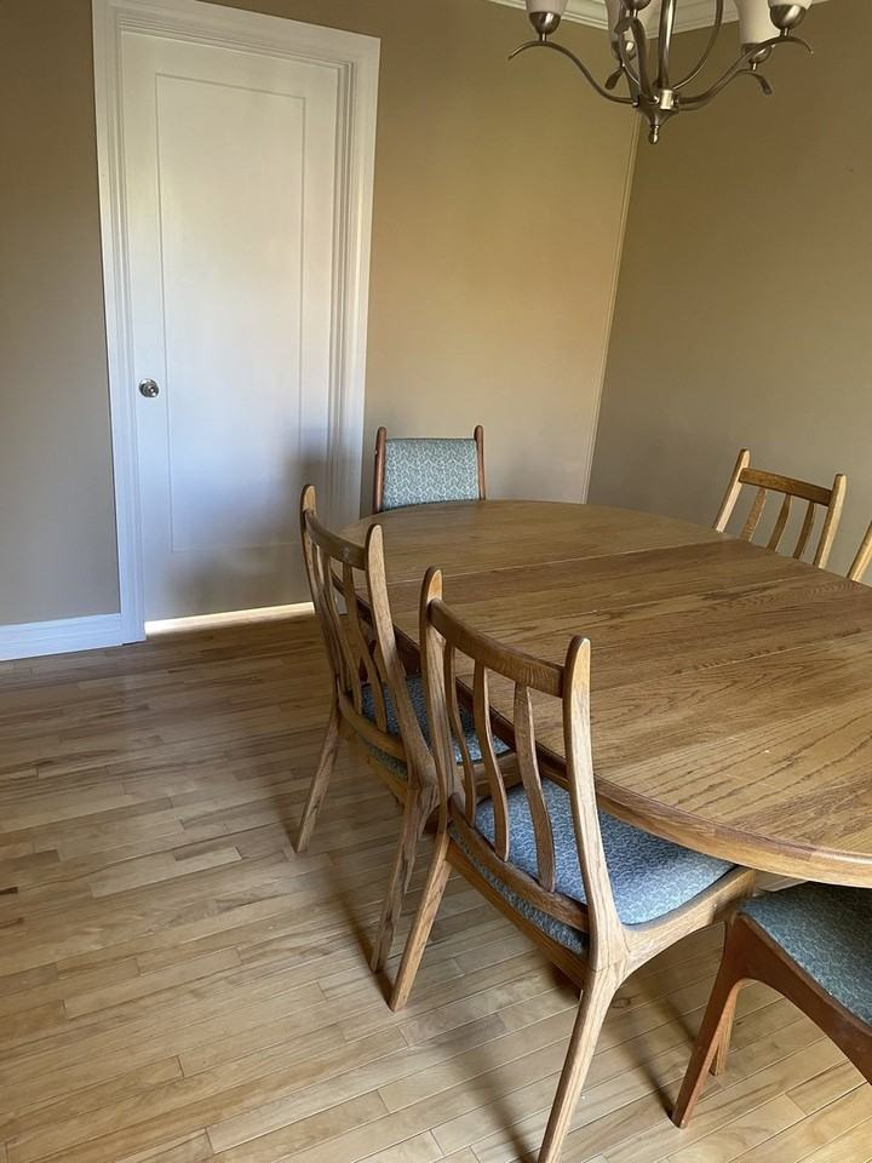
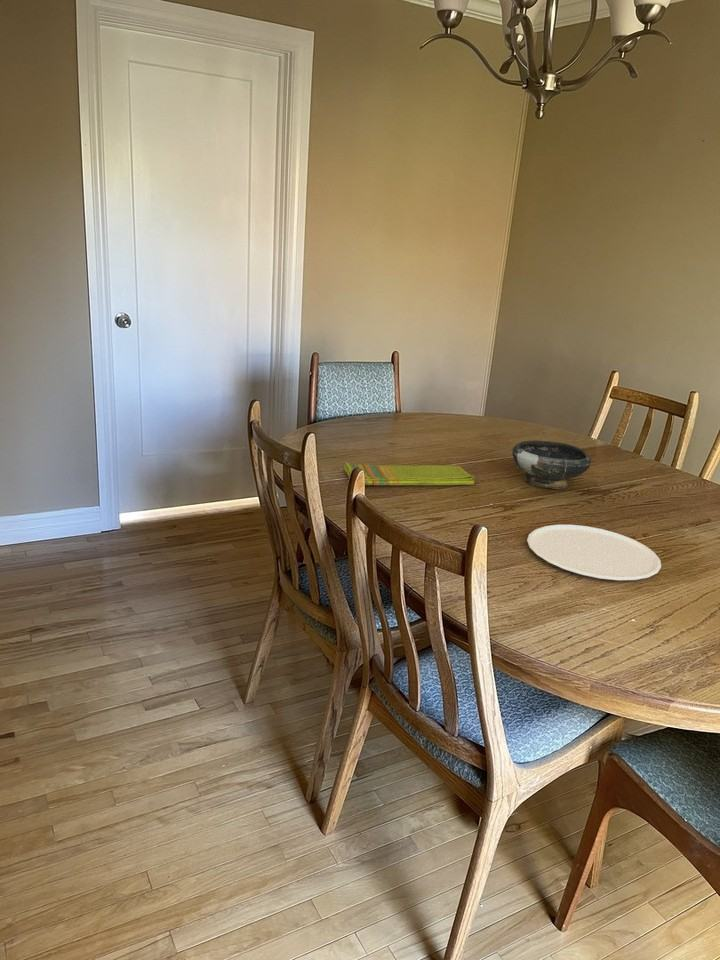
+ bowl (549, 465)
+ dish towel (408, 472)
+ plate (592, 551)
